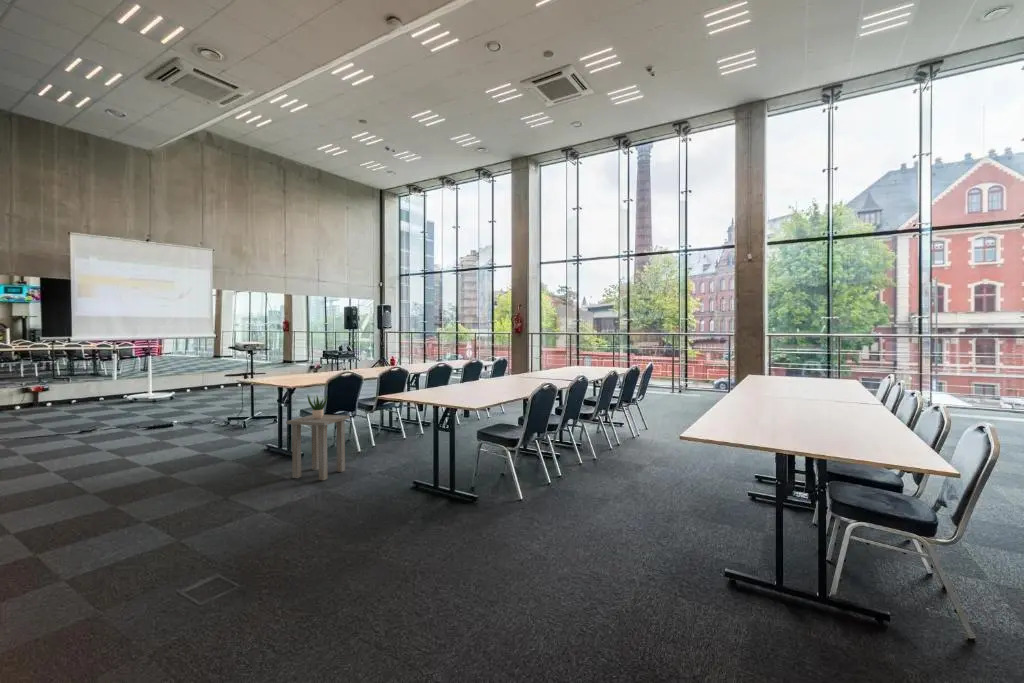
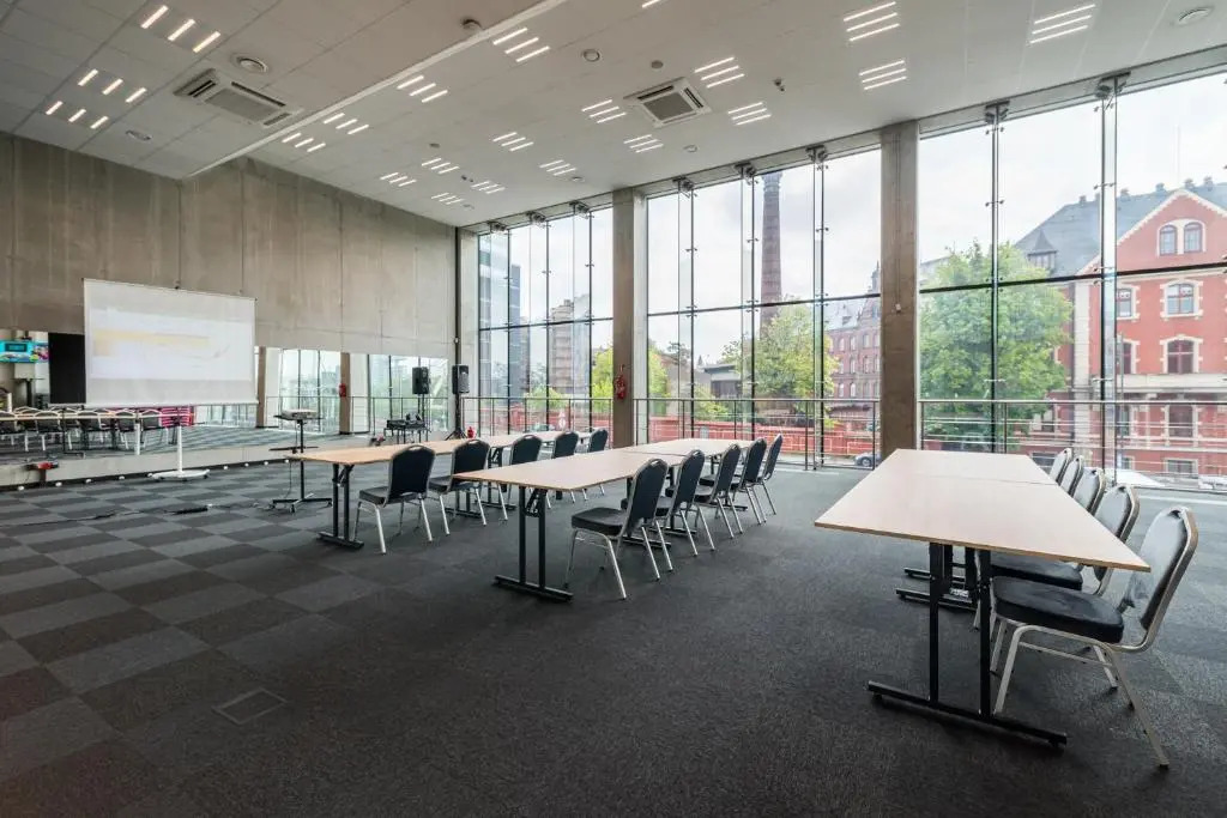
- potted plant (317, 404)
- side table (319, 446)
